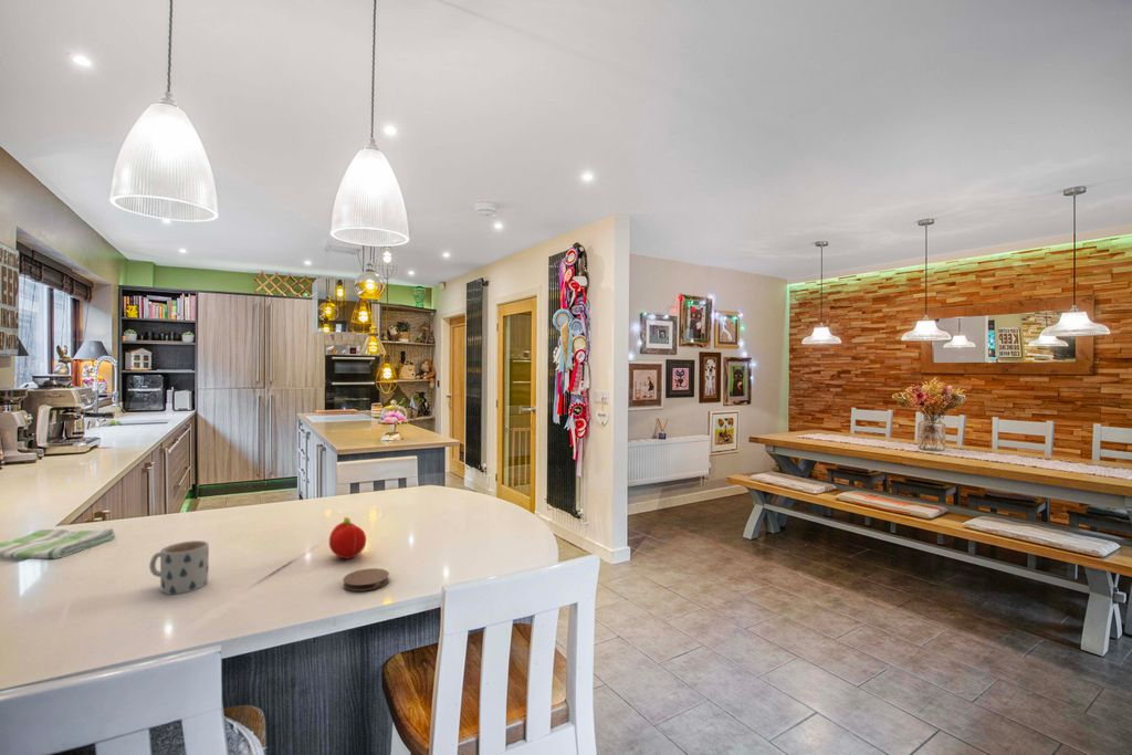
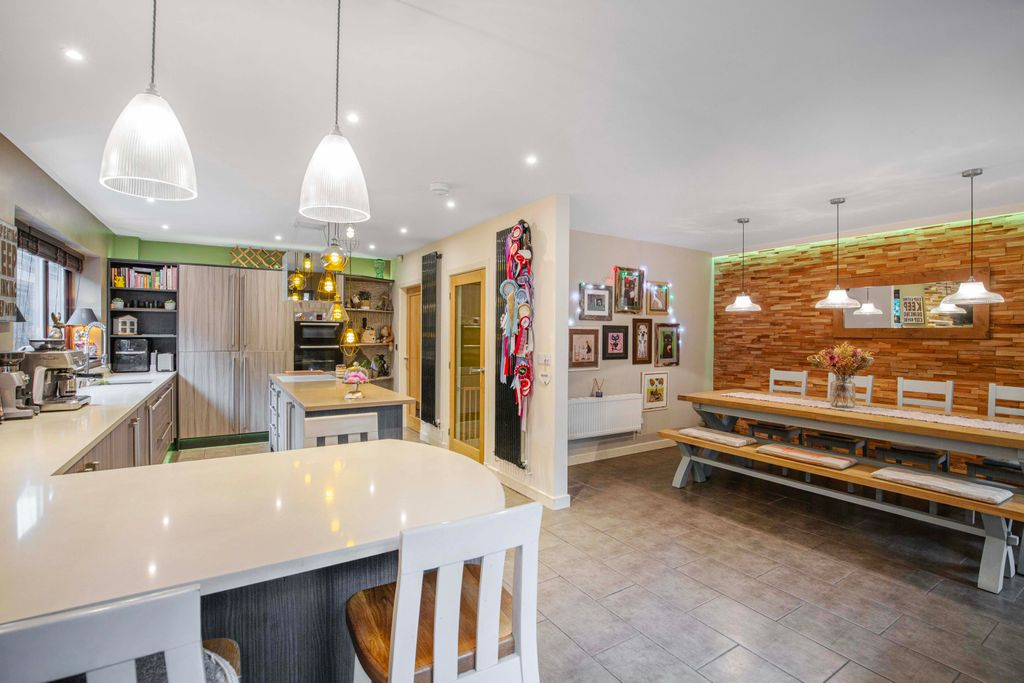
- mug (177, 566)
- fruit (347, 537)
- dish towel (49, 542)
- coaster (366, 579)
